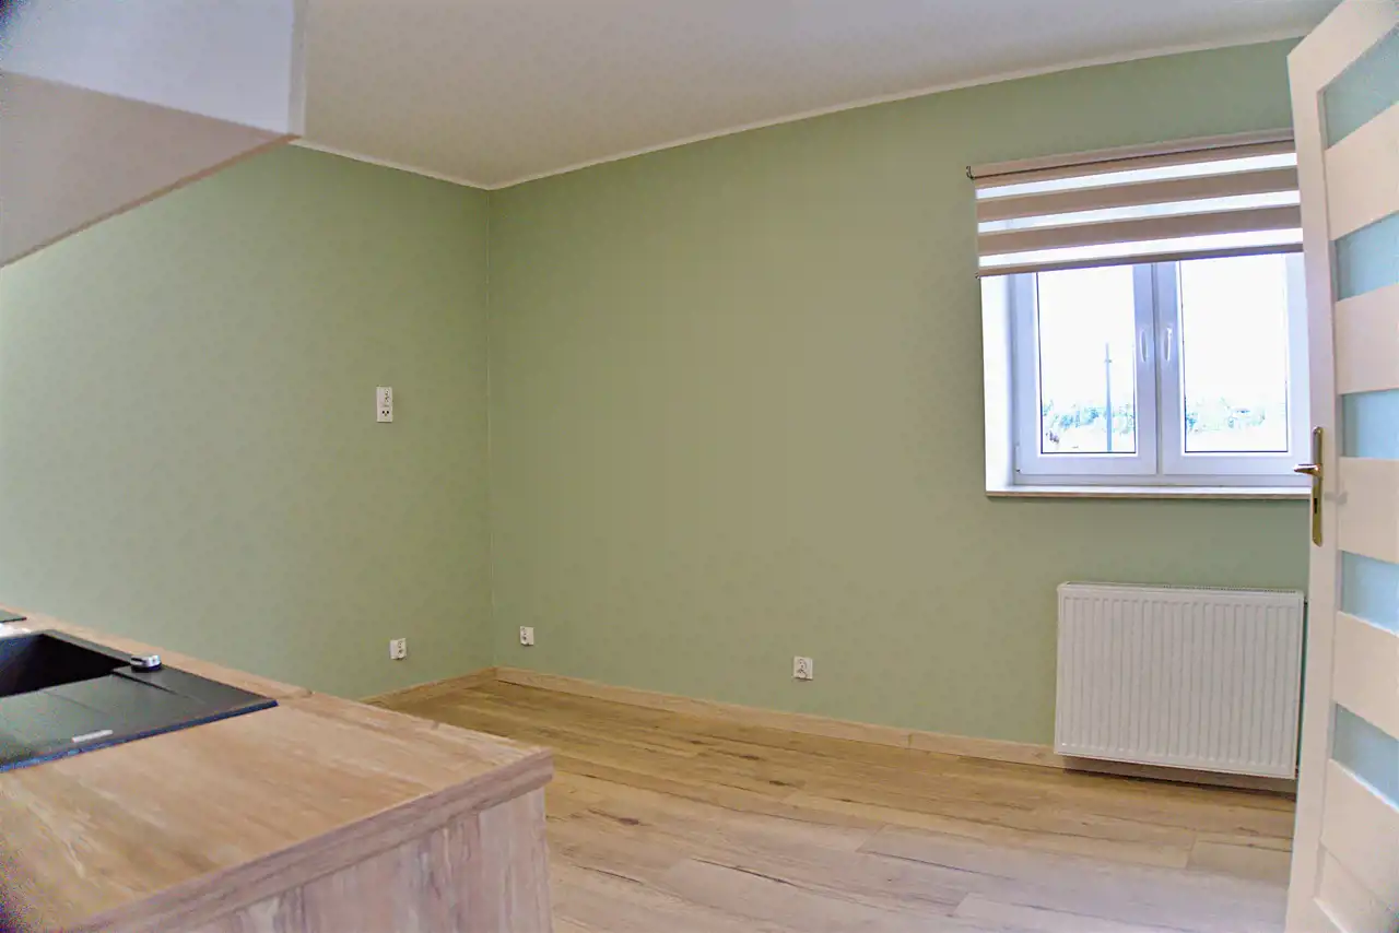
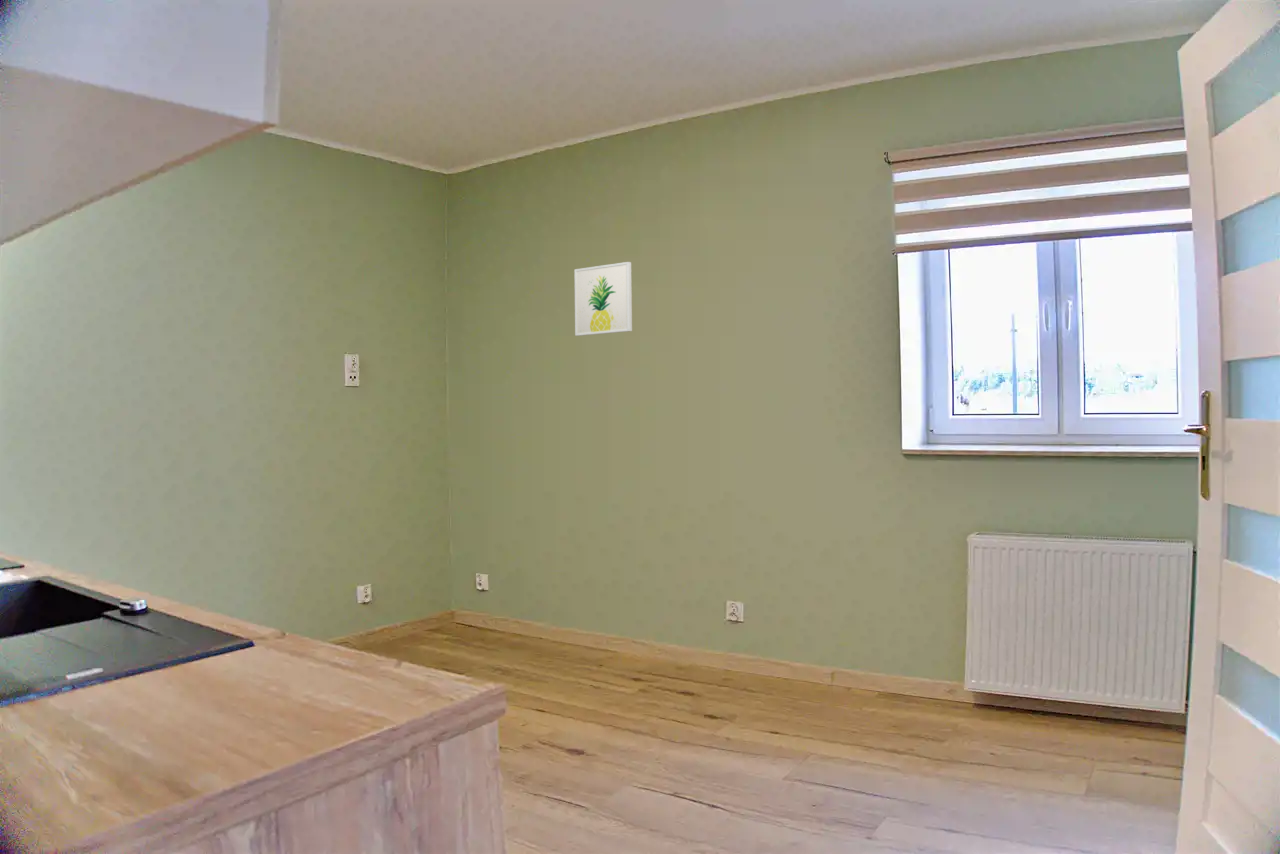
+ wall art (602, 299)
